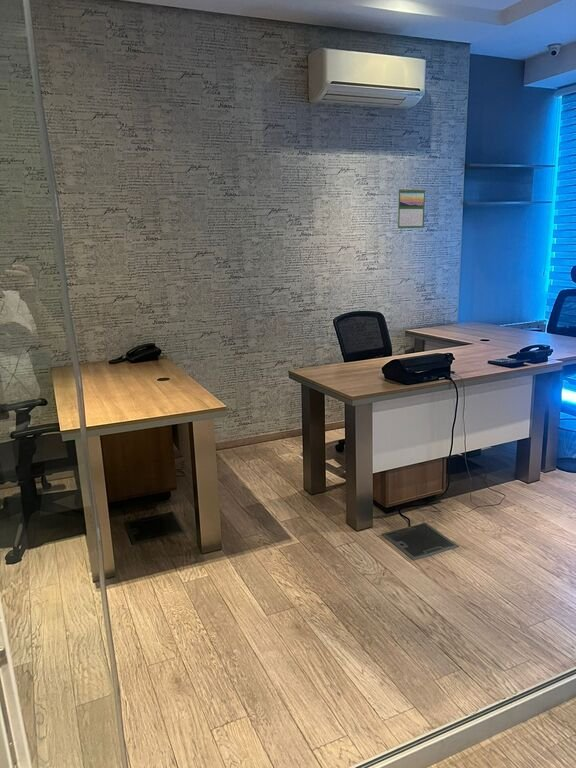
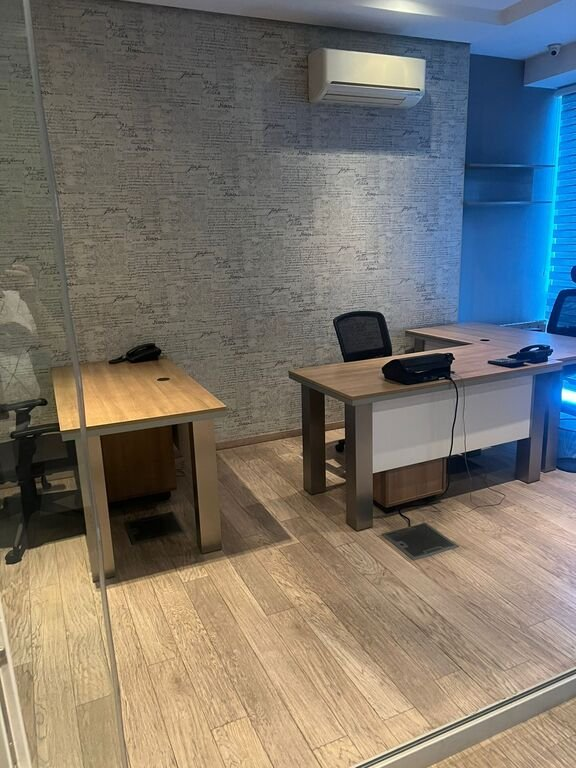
- calendar (411, 208)
